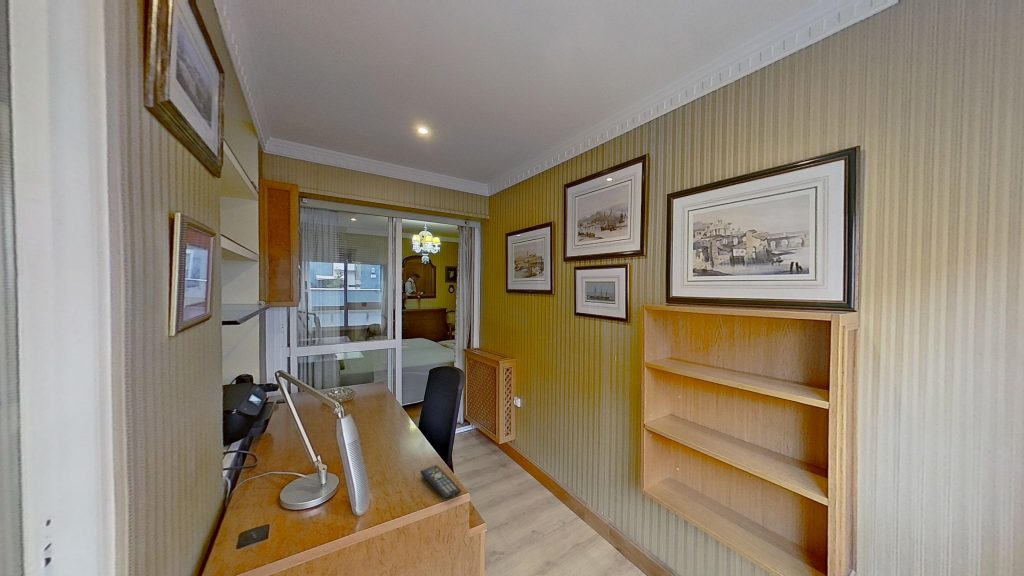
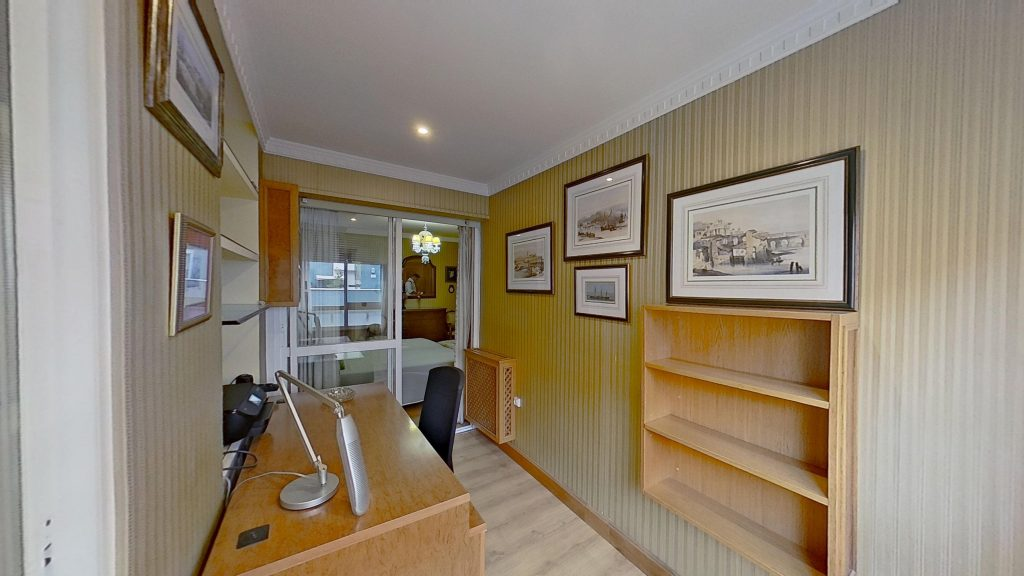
- remote control (439, 480)
